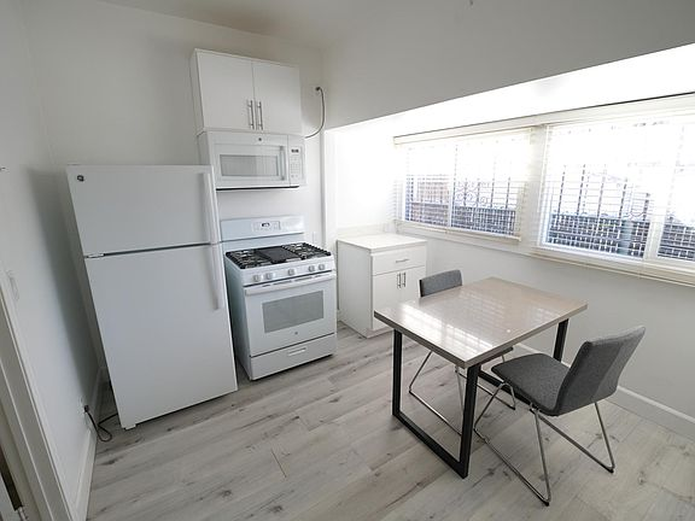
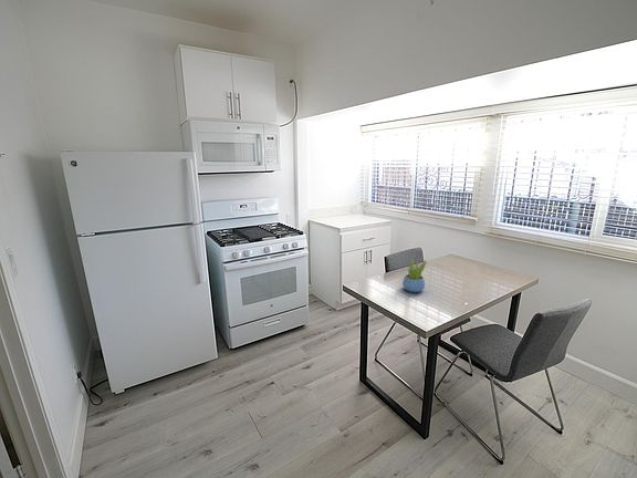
+ succulent plant (415, 273)
